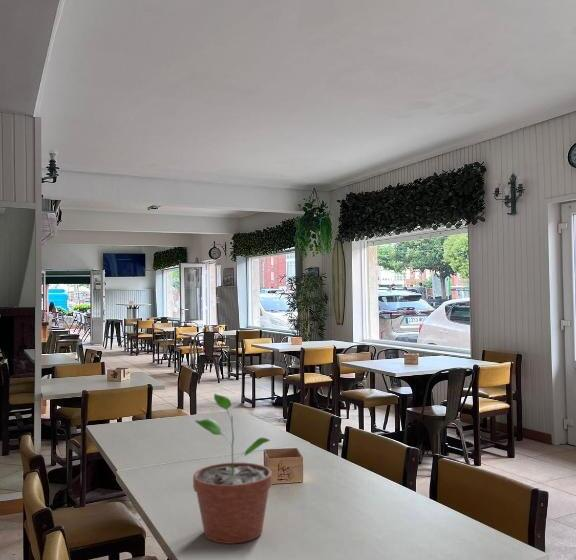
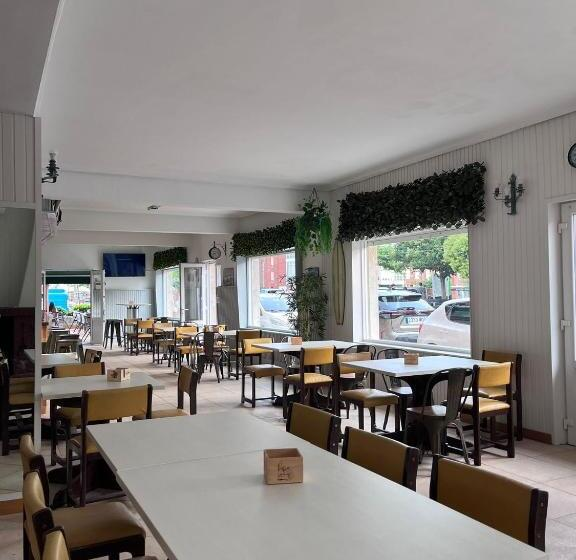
- potted plant (232, 464)
